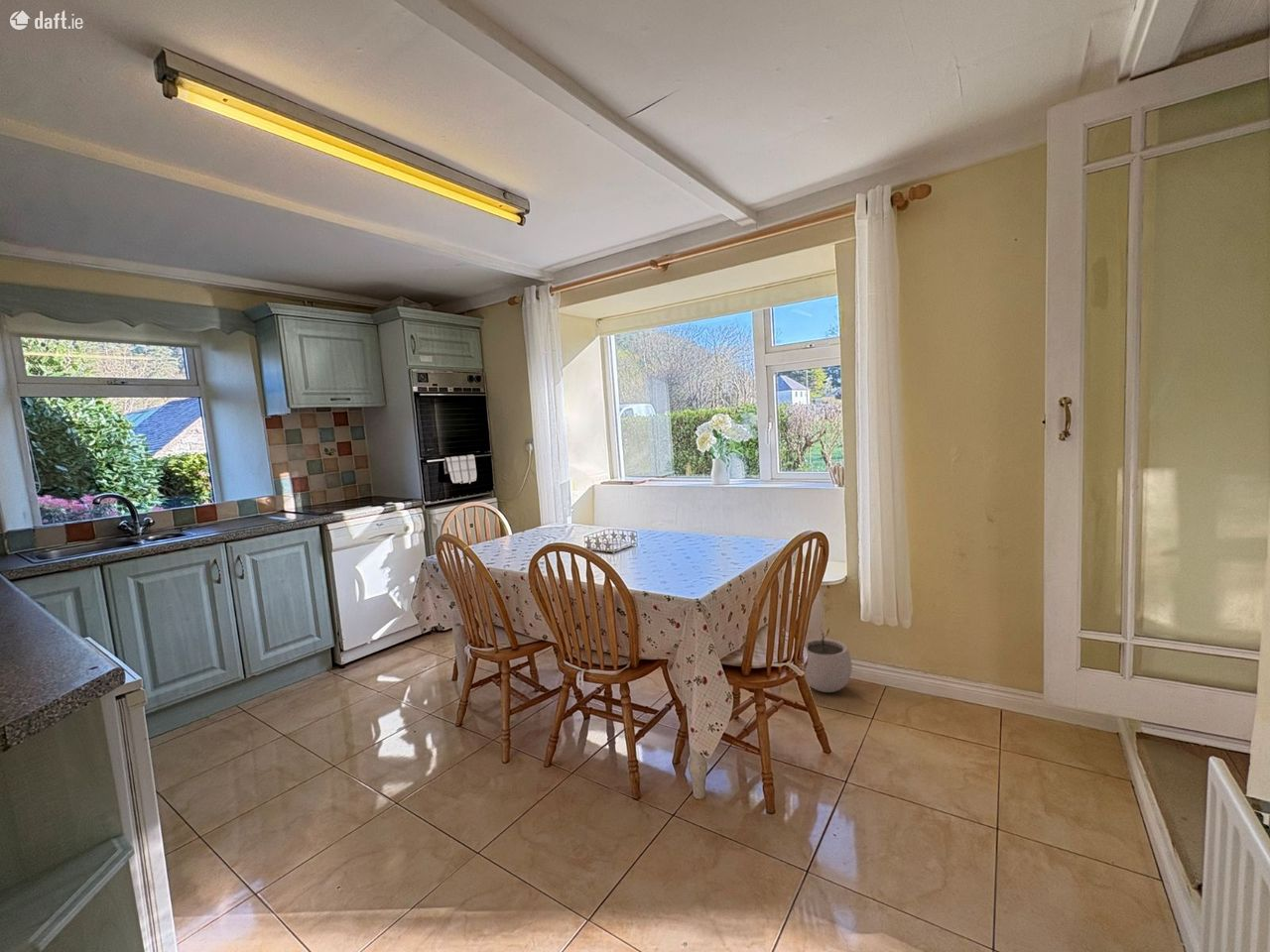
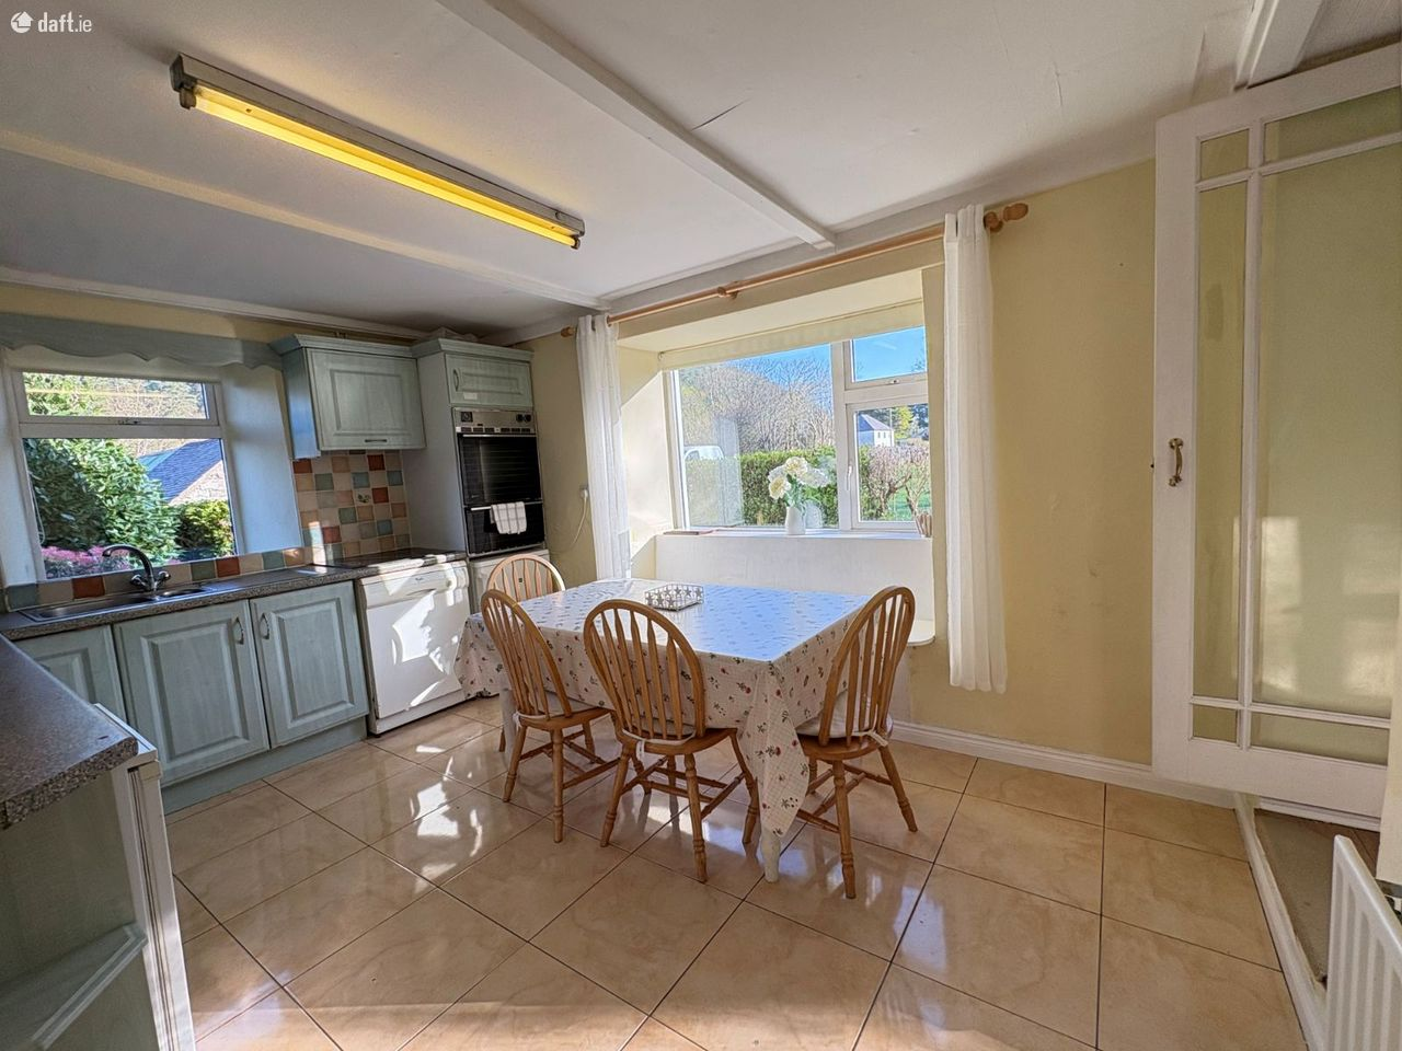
- plant pot (825, 657)
